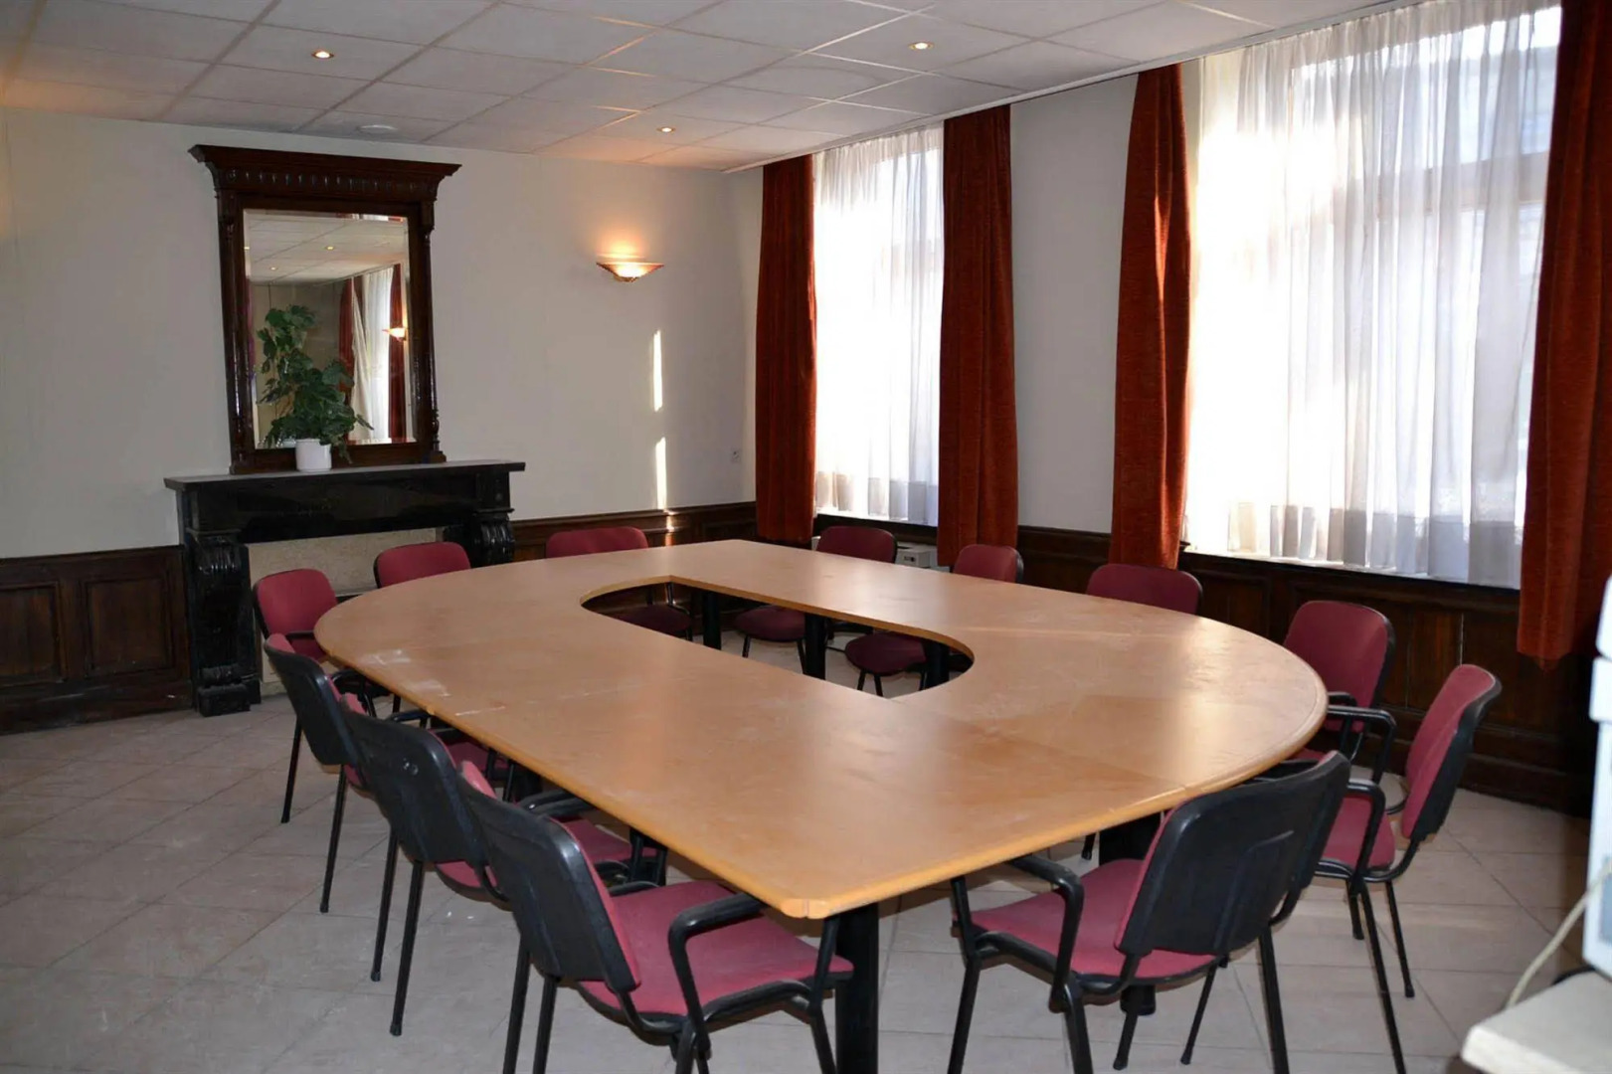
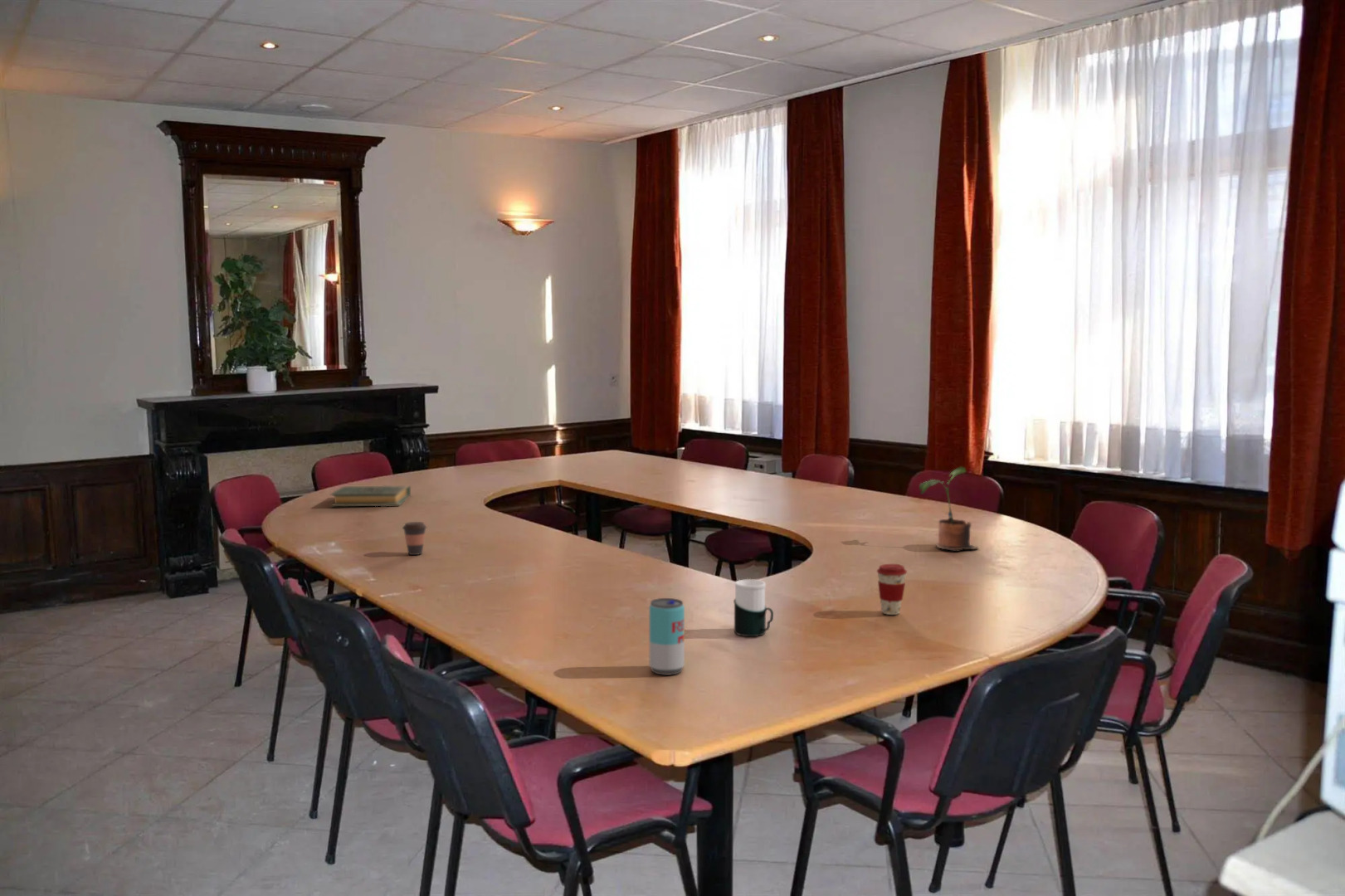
+ coffee cup (891, 589)
+ cup (754, 608)
+ potted plant (948, 506)
+ coffee cup (415, 538)
+ hardback book (371, 495)
+ beverage can (666, 635)
